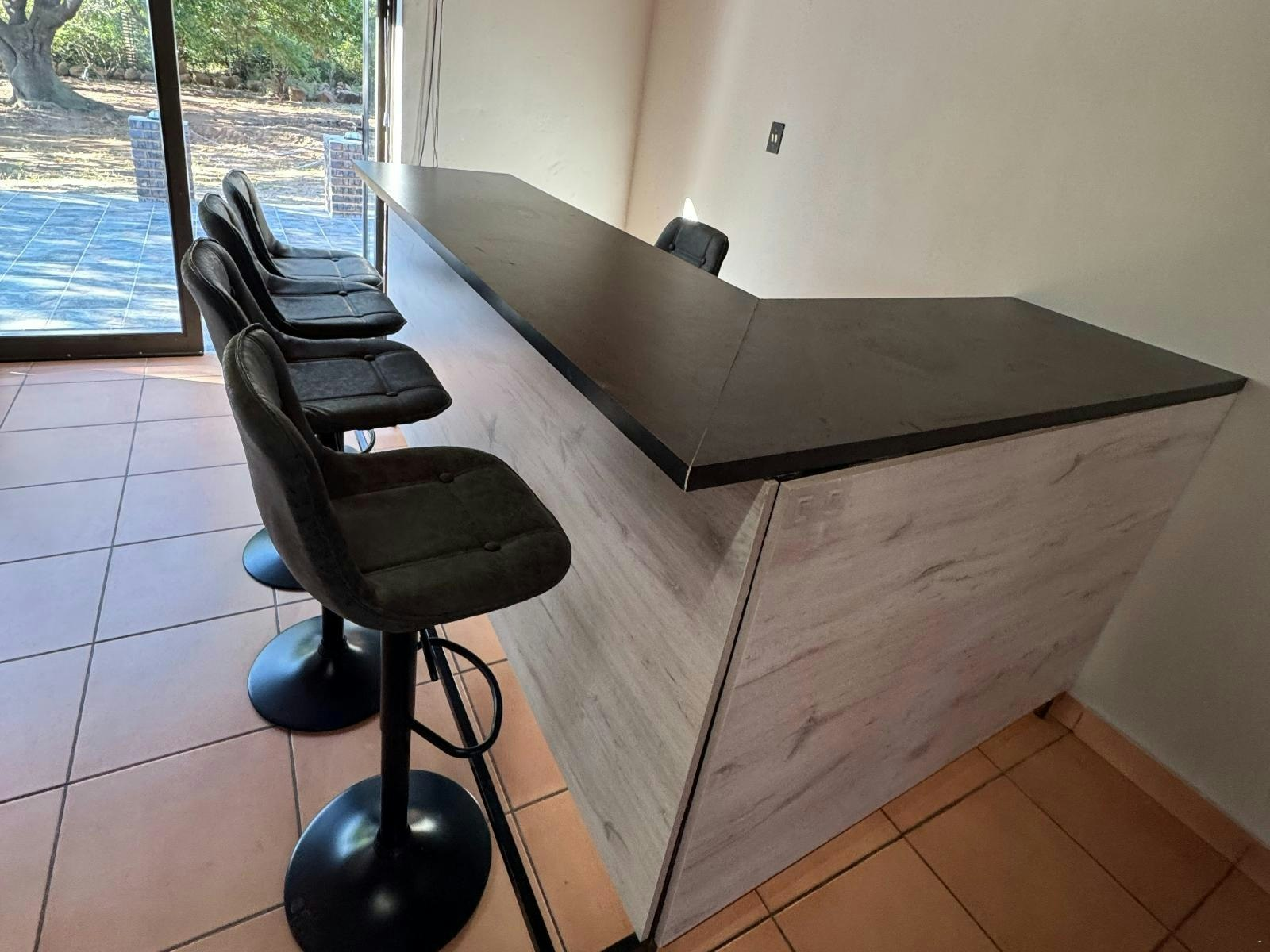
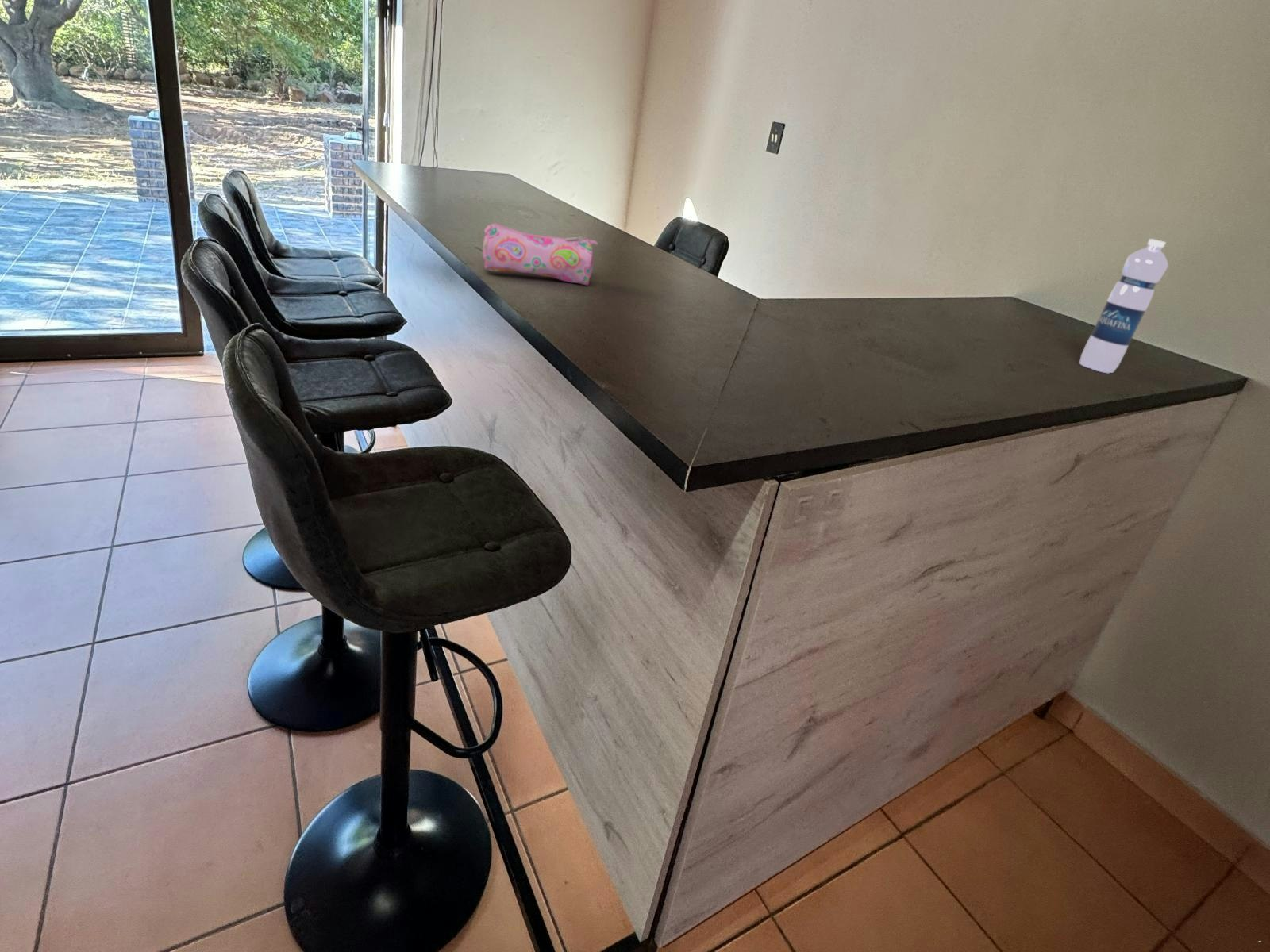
+ water bottle (1126, 307)
+ pencil case (540, 254)
